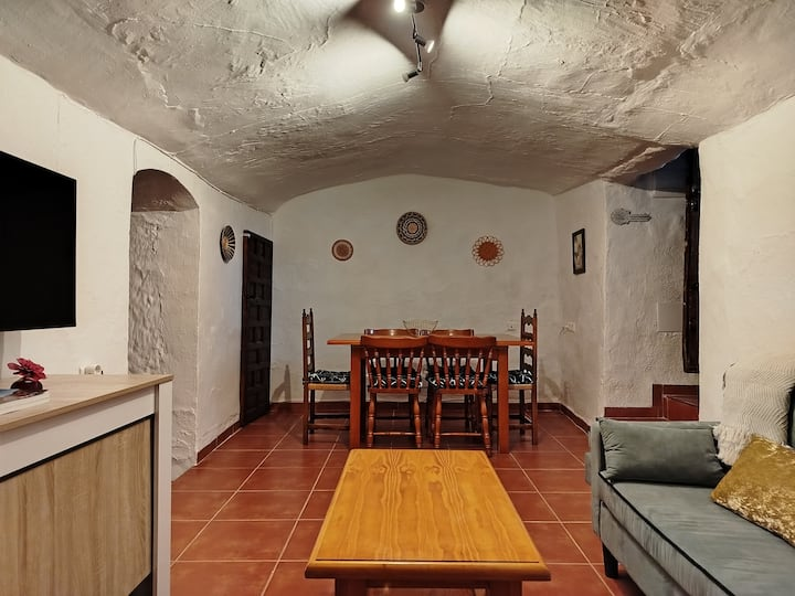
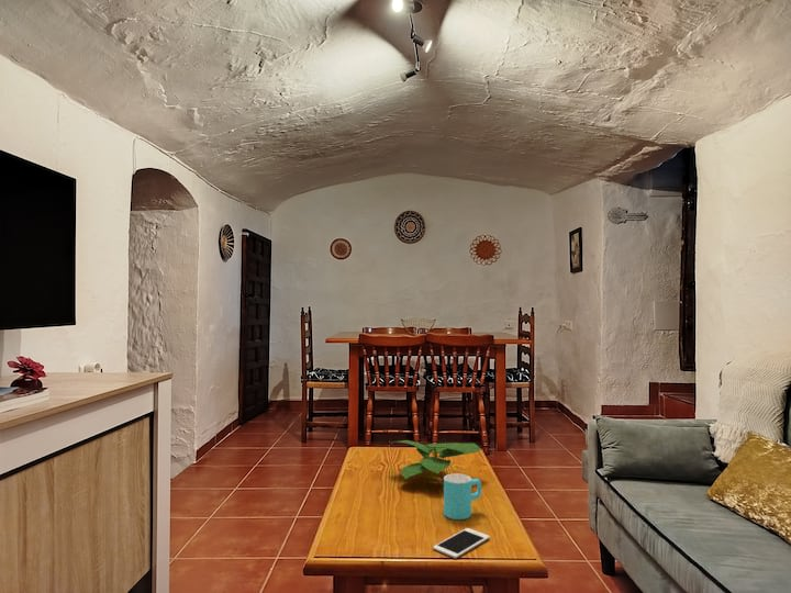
+ plant (435, 458)
+ cup (463, 495)
+ cell phone (461, 541)
